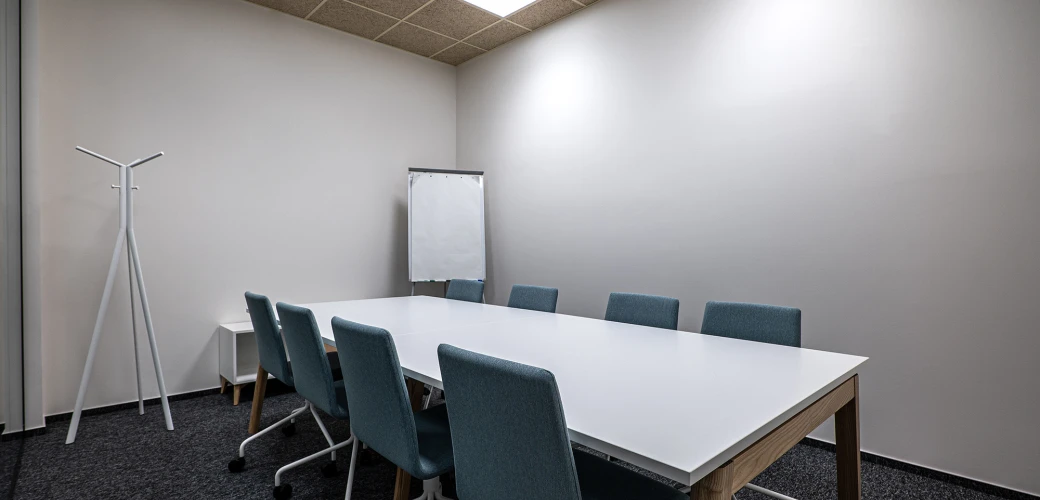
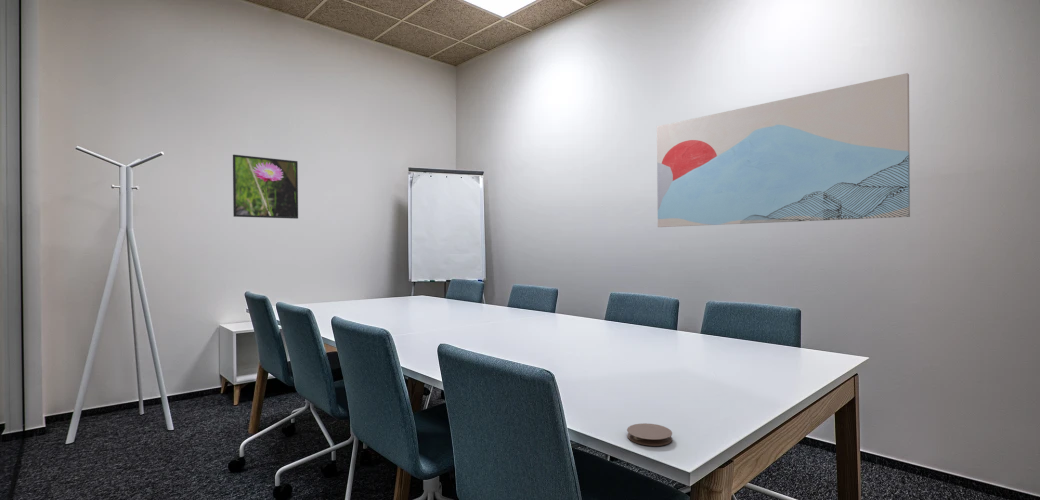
+ wall art (762, 163)
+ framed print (266, 187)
+ coaster (649, 434)
